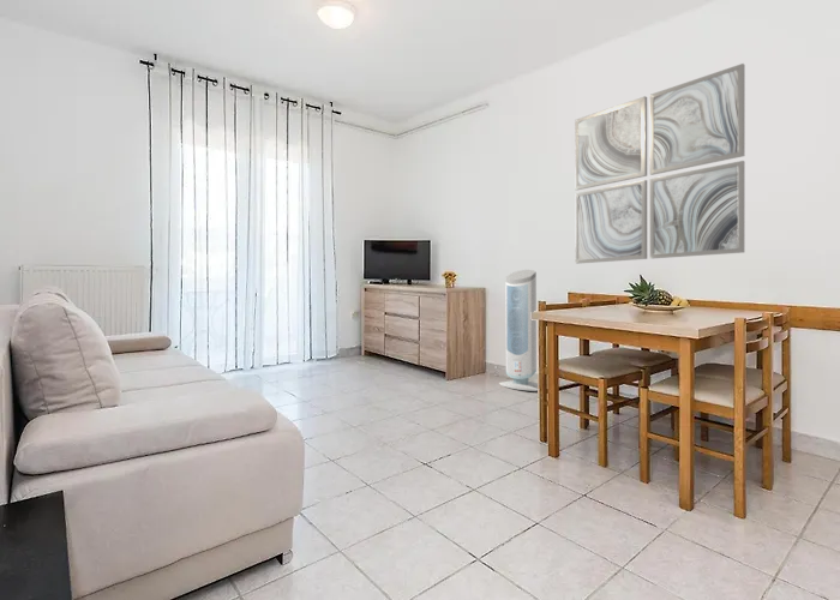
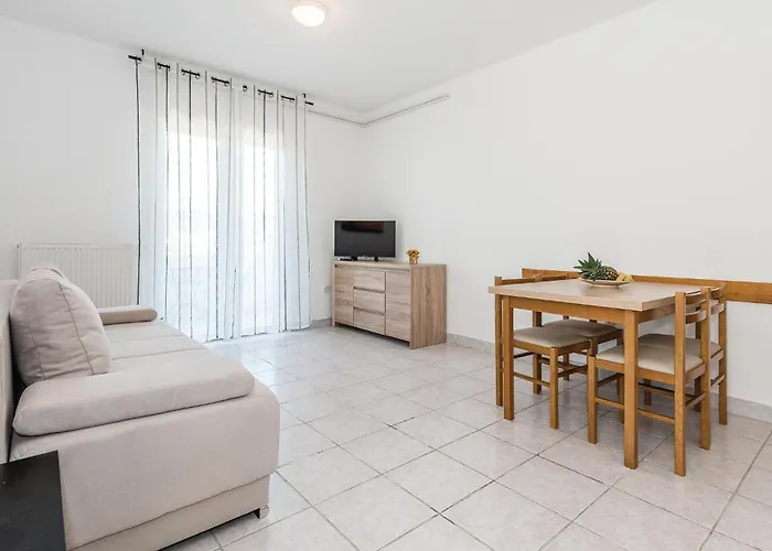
- wall art (646, 175)
- air purifier (521, 328)
